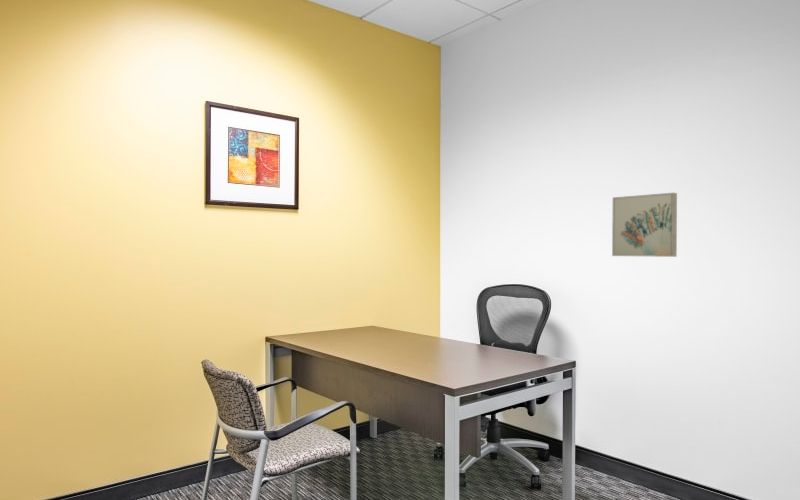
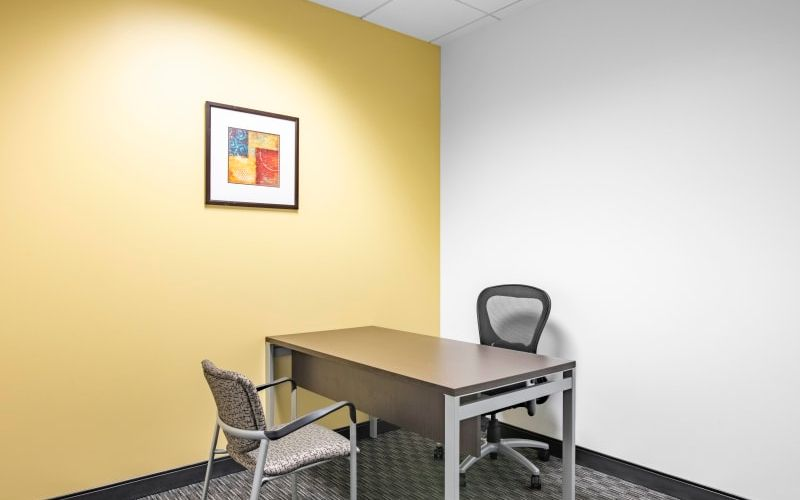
- wall art (643, 225)
